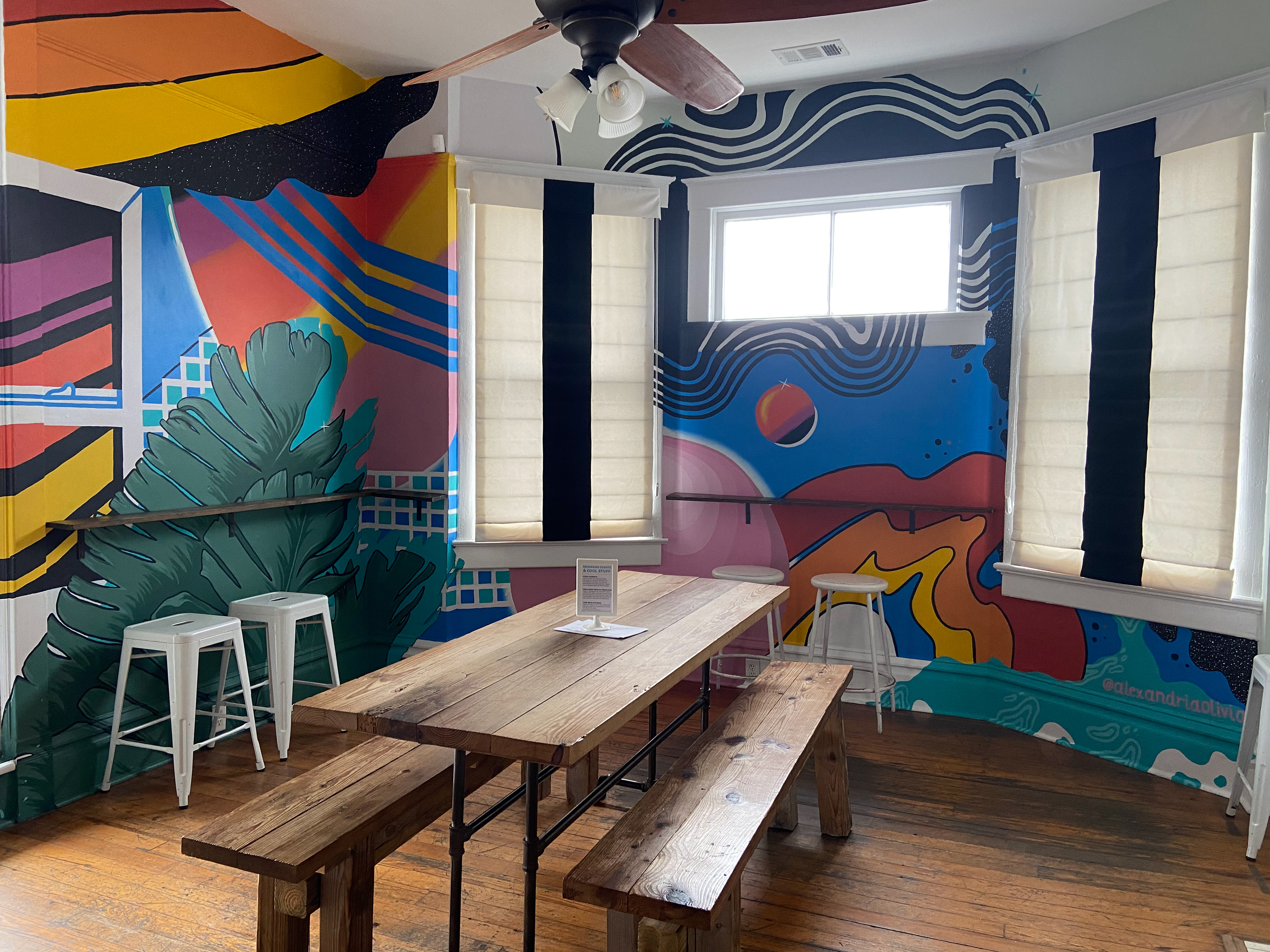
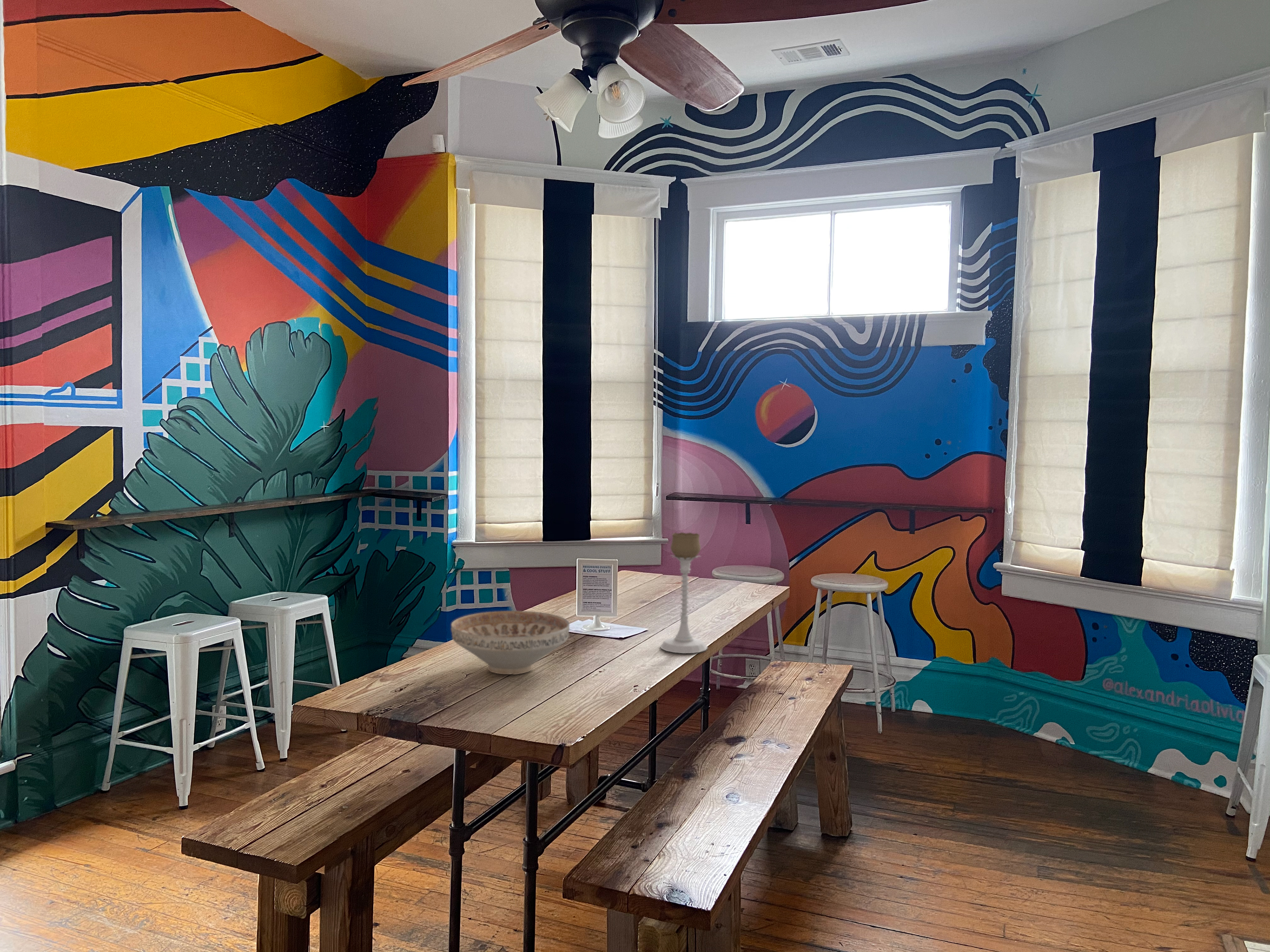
+ candle holder (685, 591)
+ decorative bowl (511, 646)
